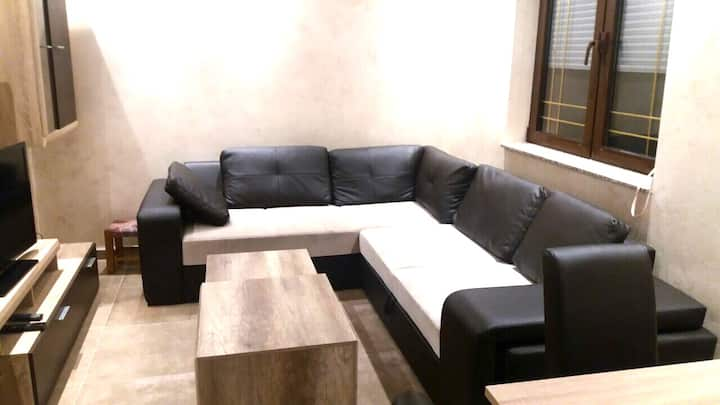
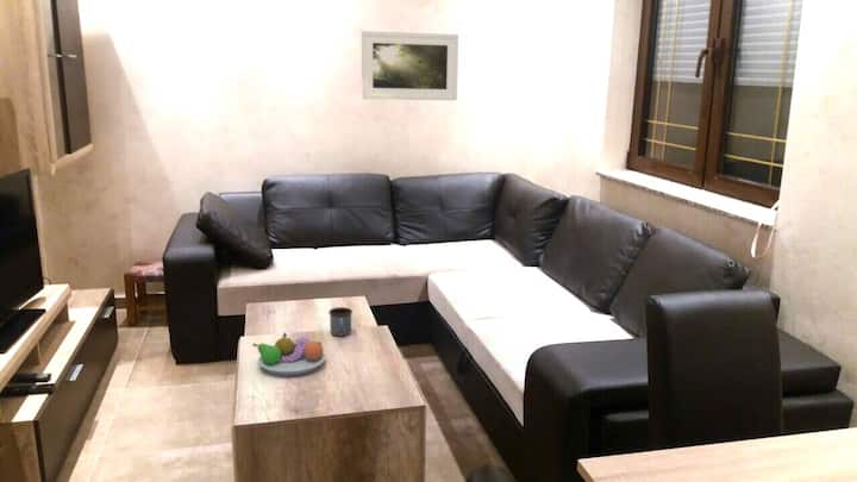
+ mug (340, 323)
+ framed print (409, 67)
+ fruit bowl (289, 351)
